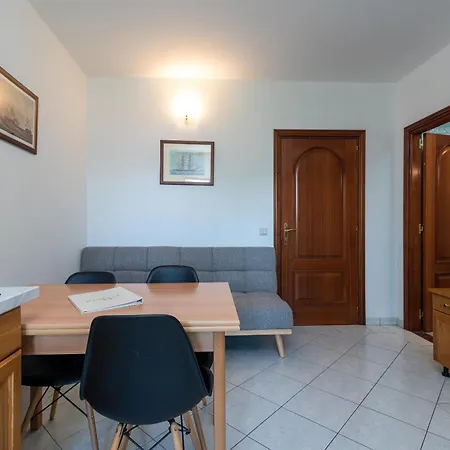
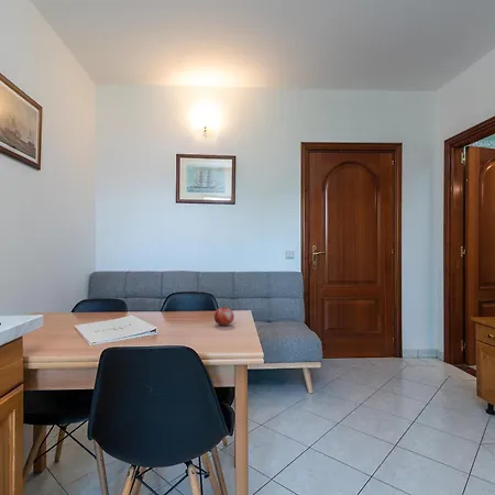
+ fruit (223, 314)
